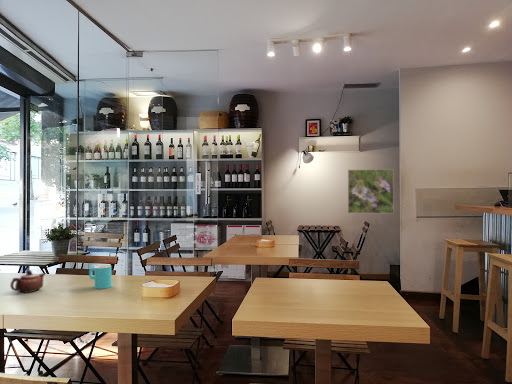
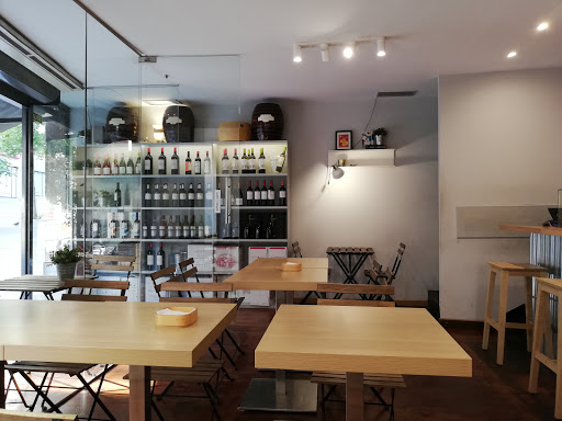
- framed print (370, 191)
- cup (101, 276)
- teapot (28, 280)
